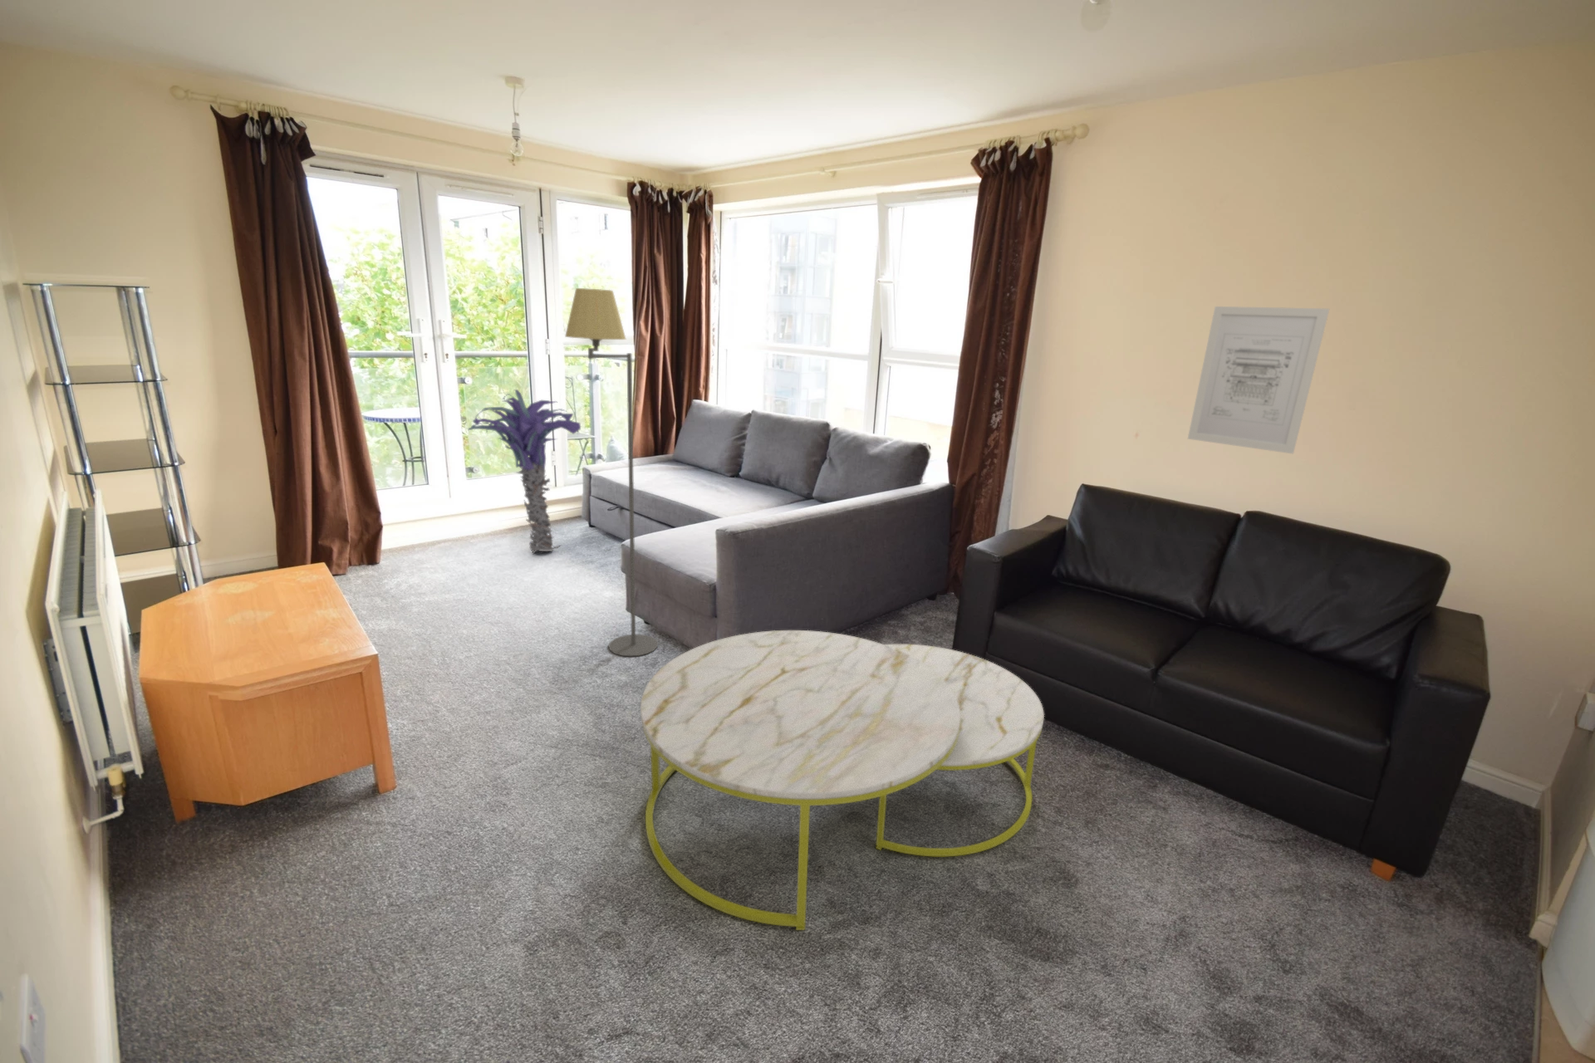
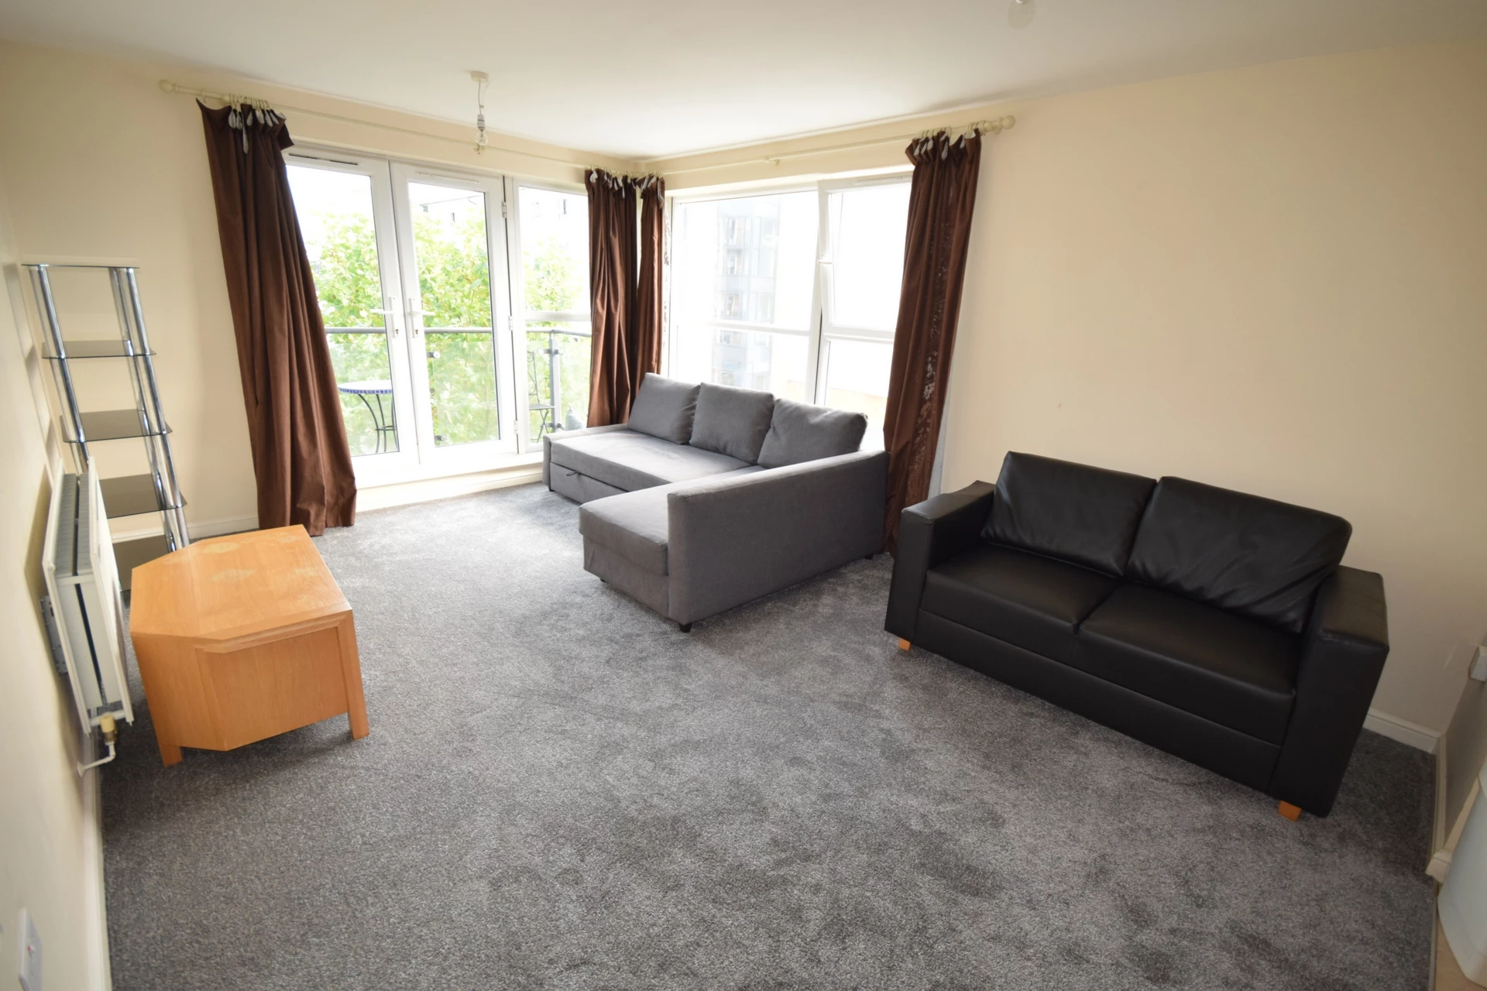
- coffee table (840, 738)
- floor lamp (629, 477)
- wall art (1253, 377)
- palm tree (535, 472)
